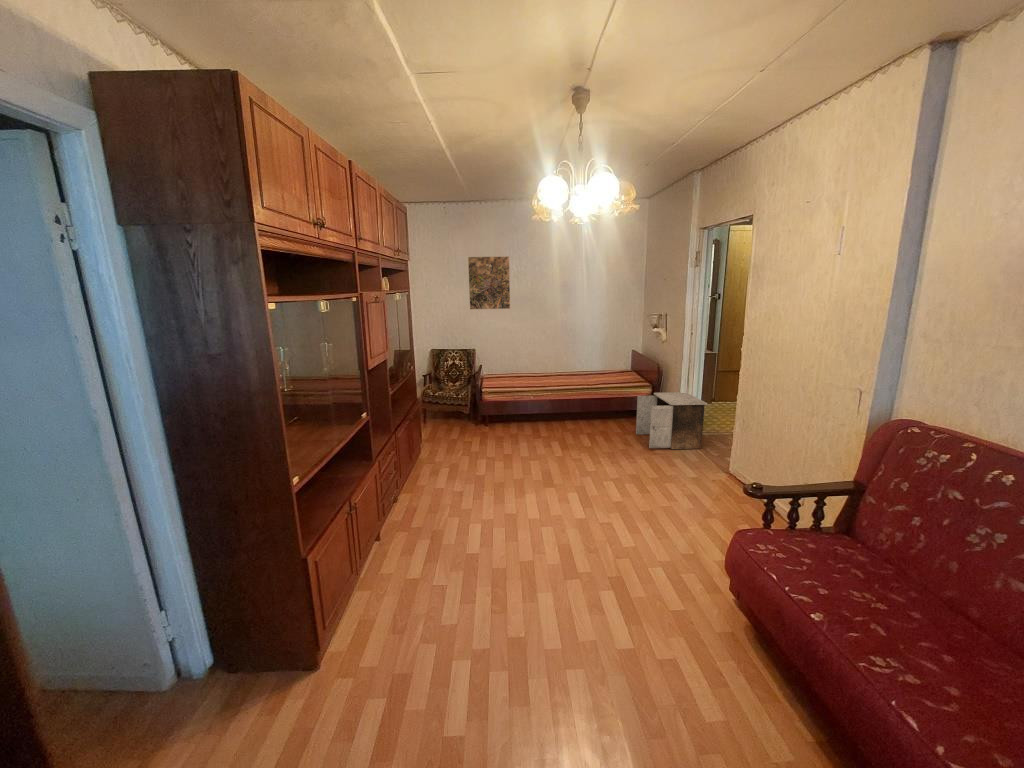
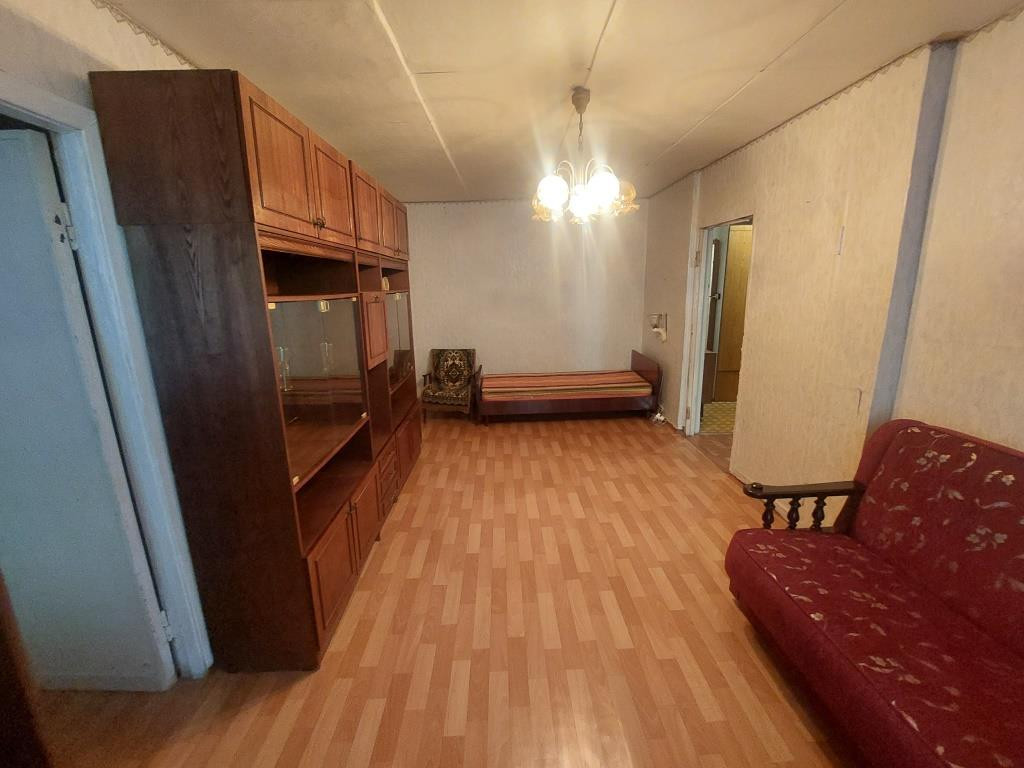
- nightstand (668, 420)
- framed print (489, 283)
